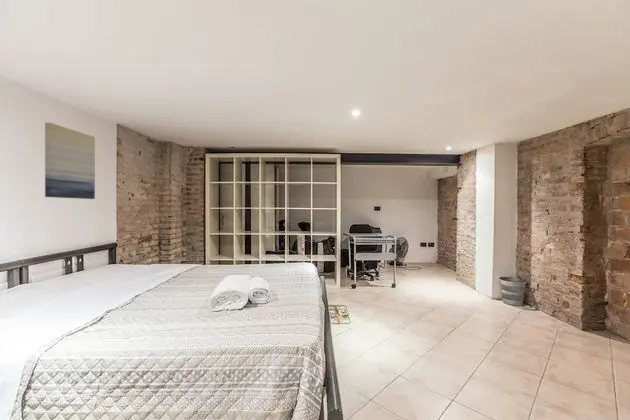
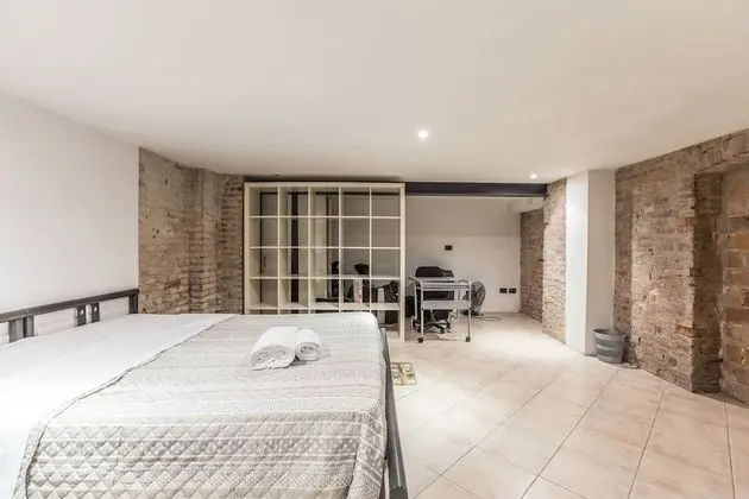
- wall art (72, 164)
